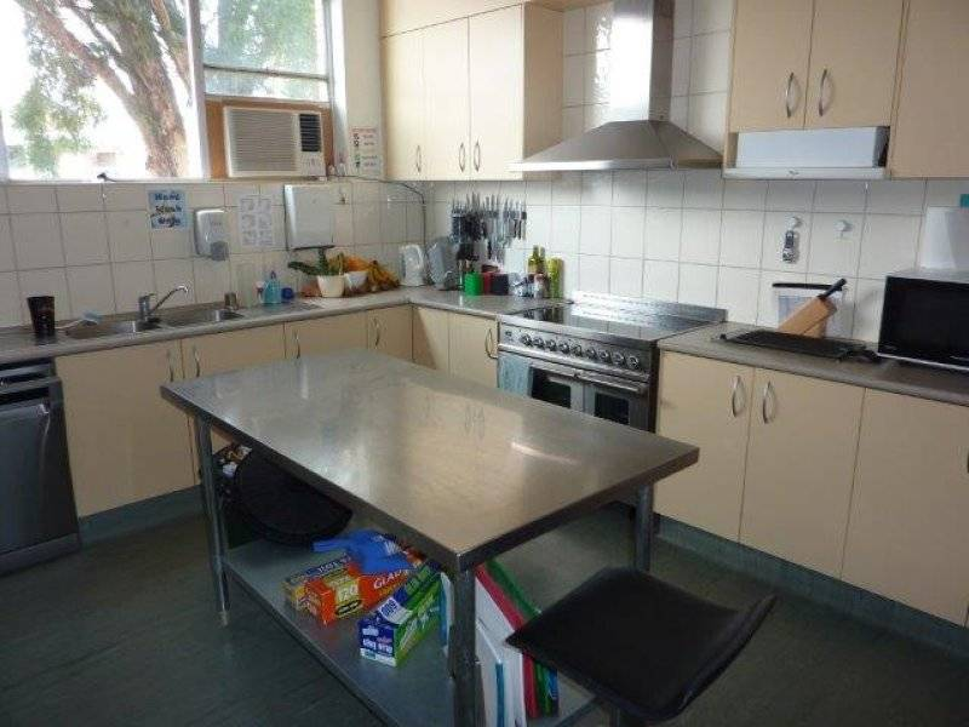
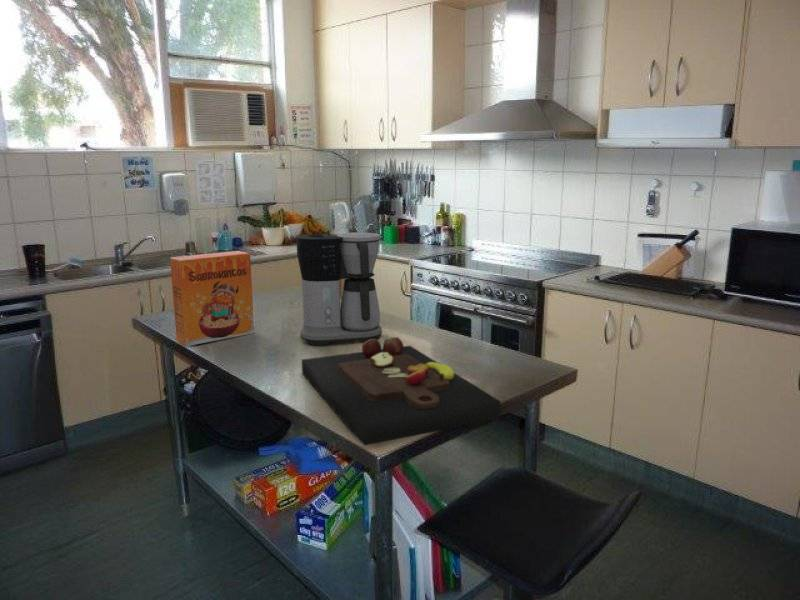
+ cutting board (391, 375)
+ cereal box (213, 296)
+ coffee maker (339, 287)
